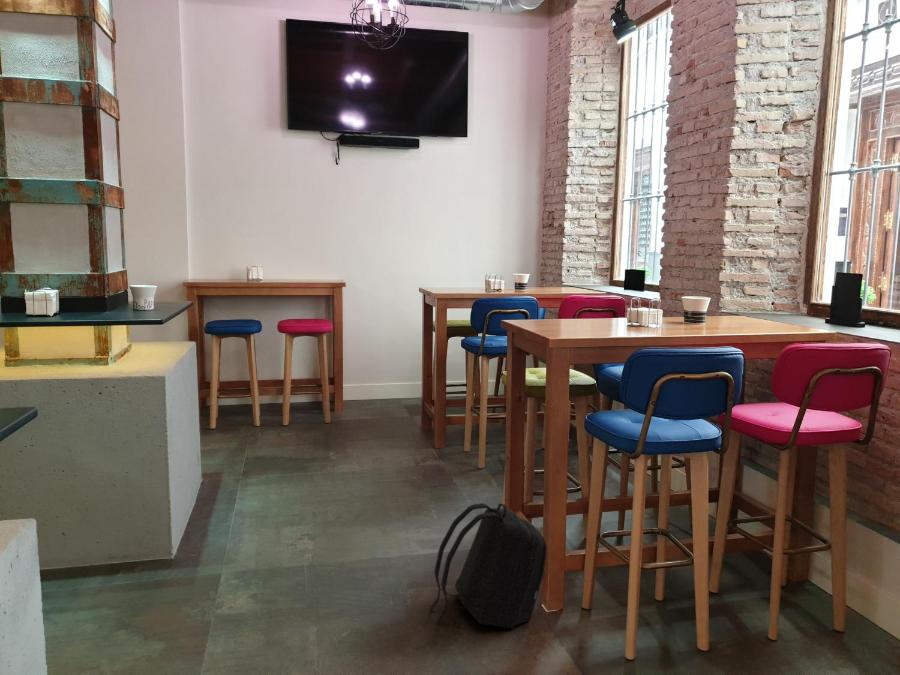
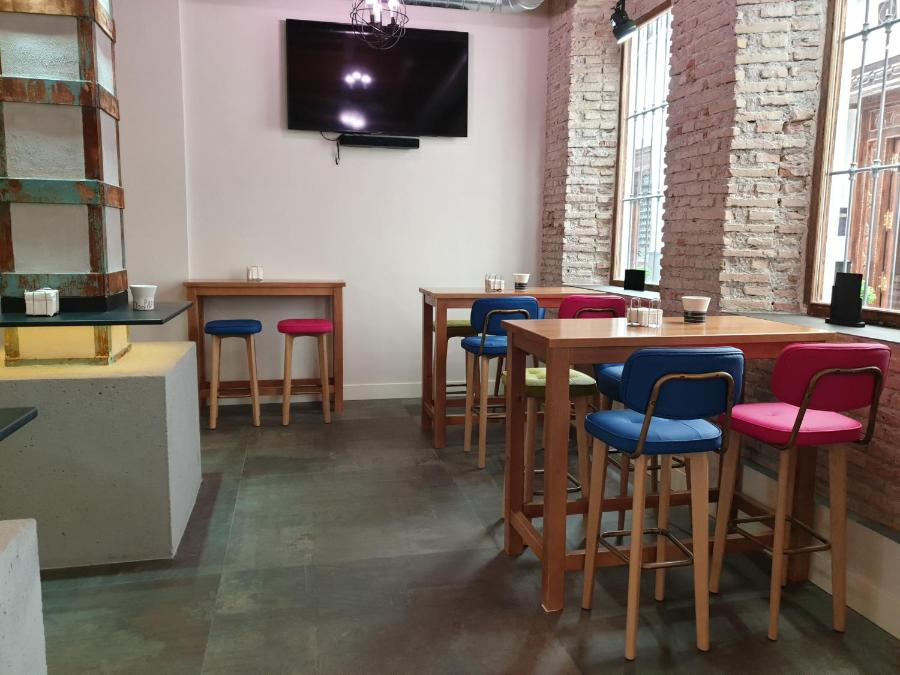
- backpack (487, 558)
